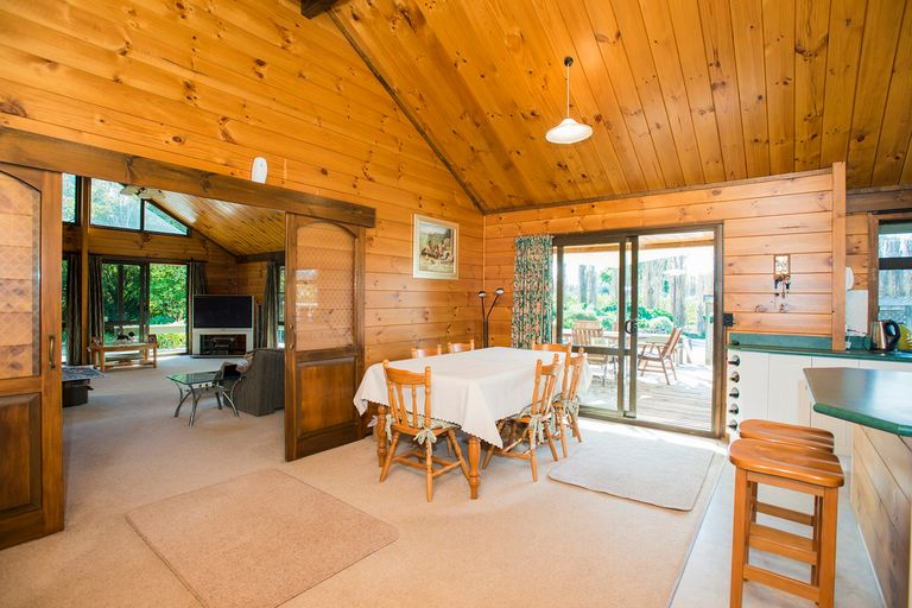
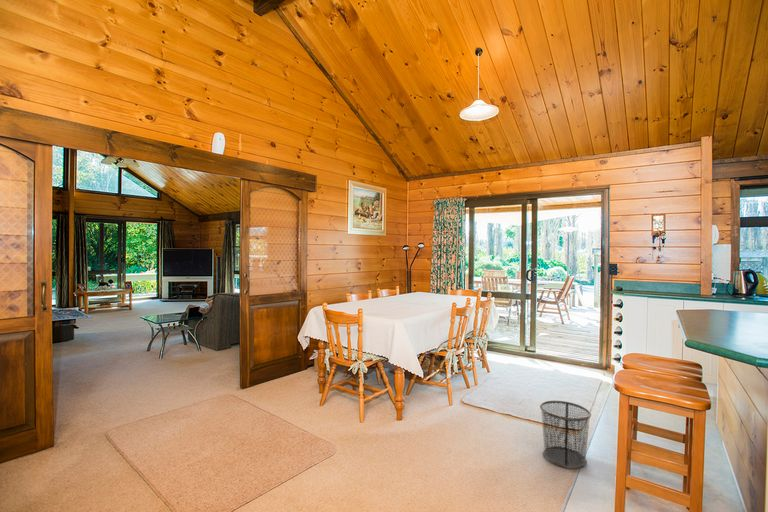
+ waste bin (564, 433)
